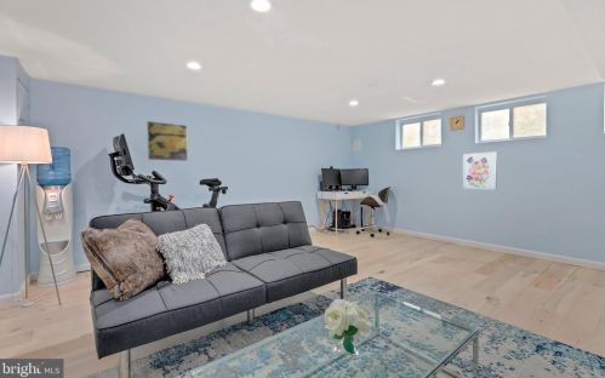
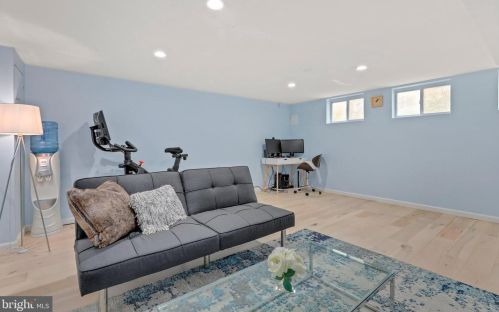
- wall art (479, 171)
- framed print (167, 142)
